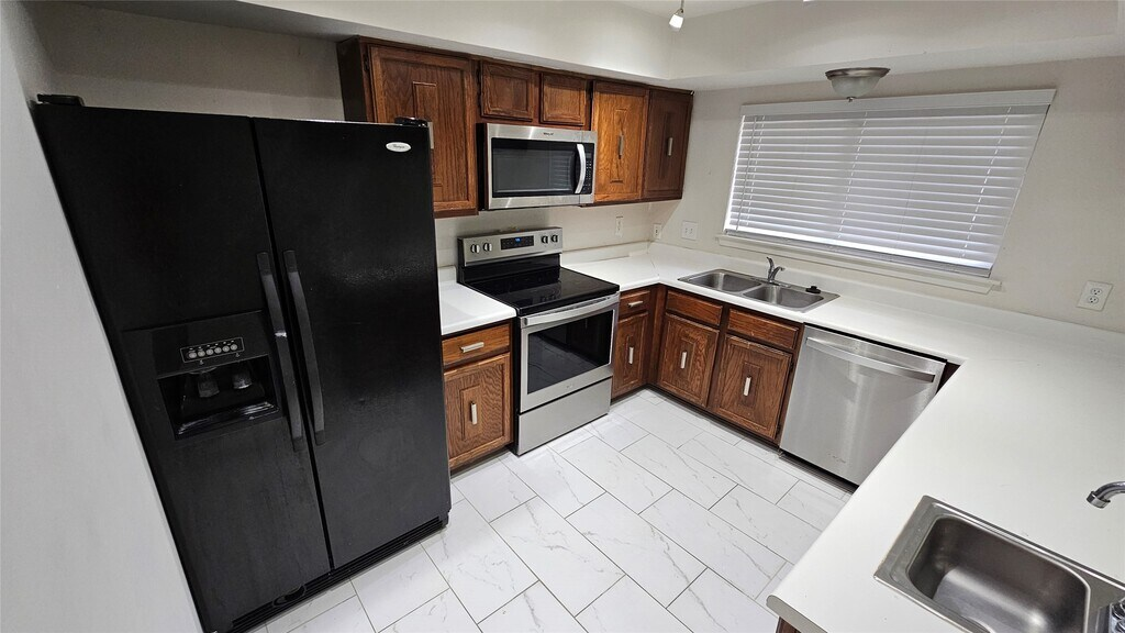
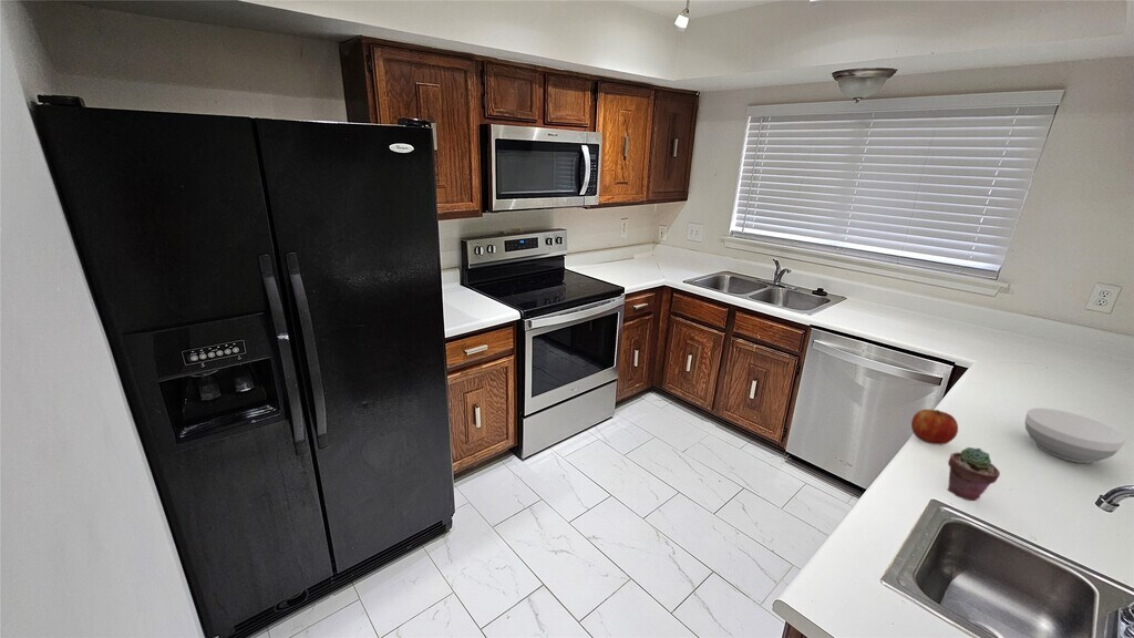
+ bowl (1068, 438)
+ apple (934, 424)
+ potted succulent (971, 472)
